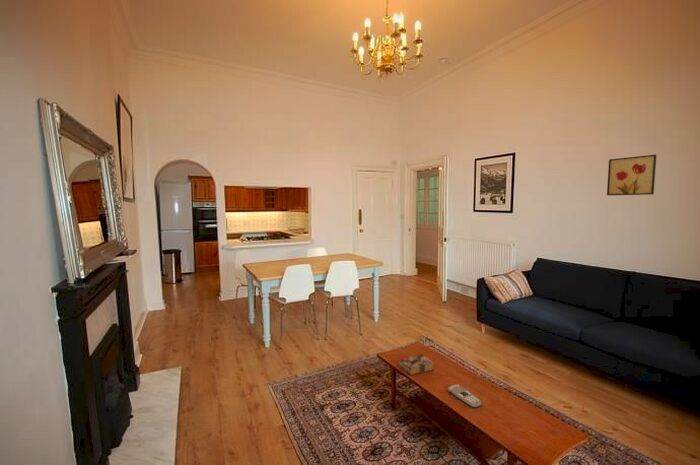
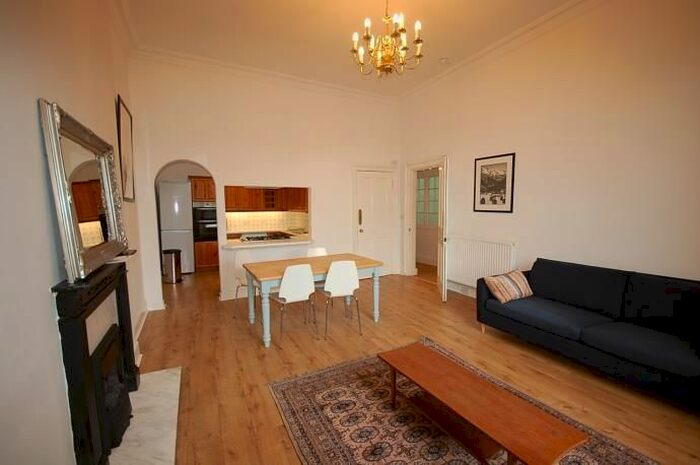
- book (416, 364)
- wall art (630, 176)
- remote control (464, 395)
